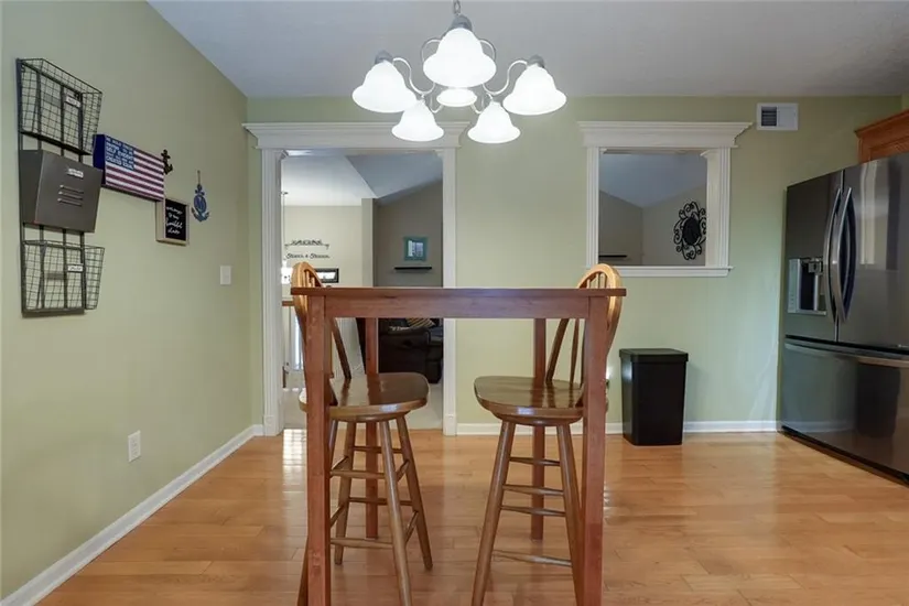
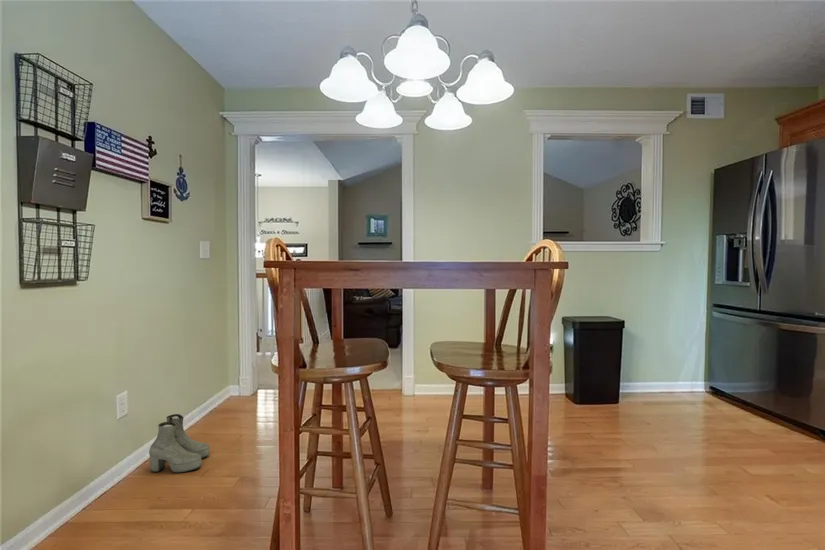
+ boots (180, 441)
